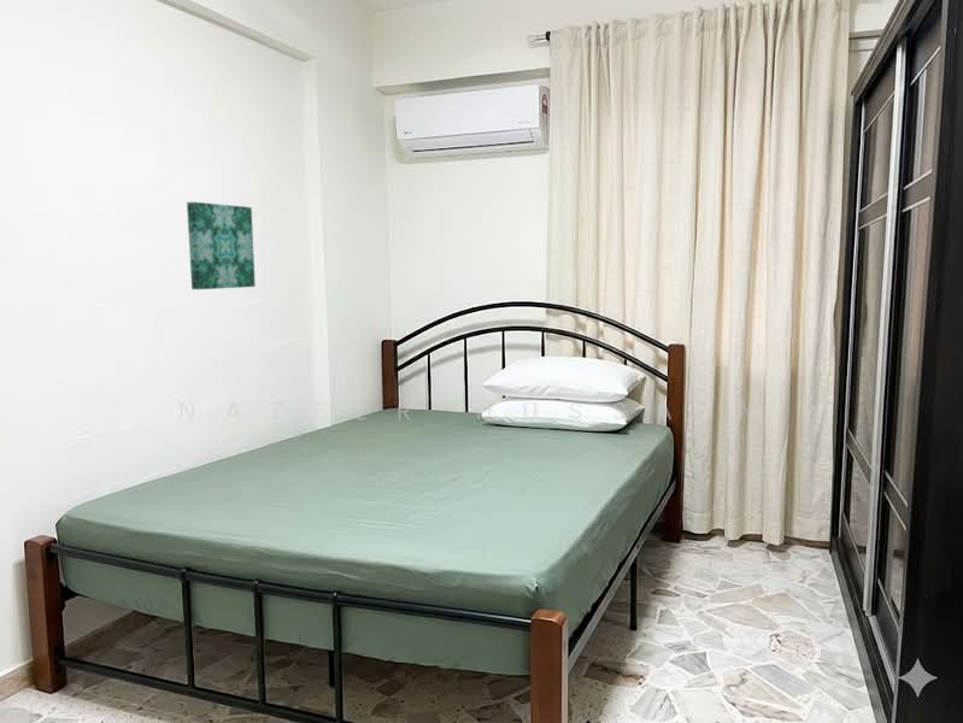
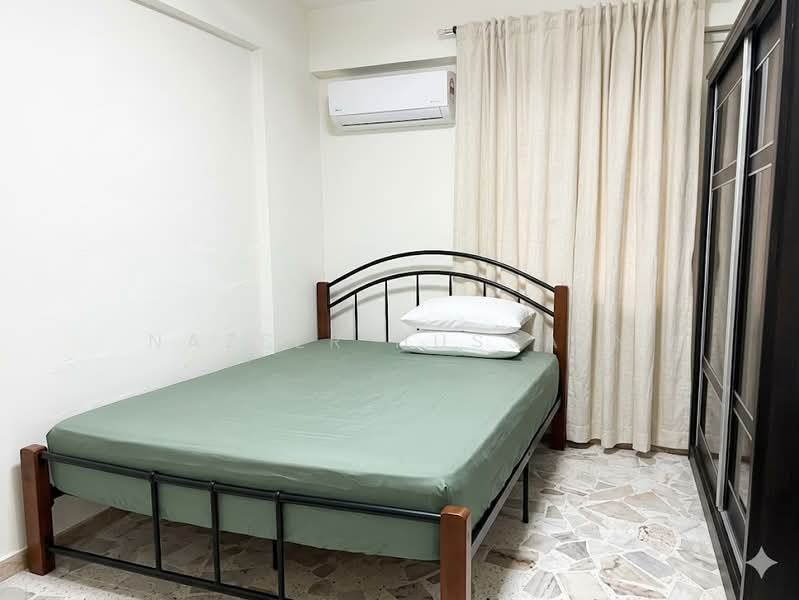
- wall art (222, 246)
